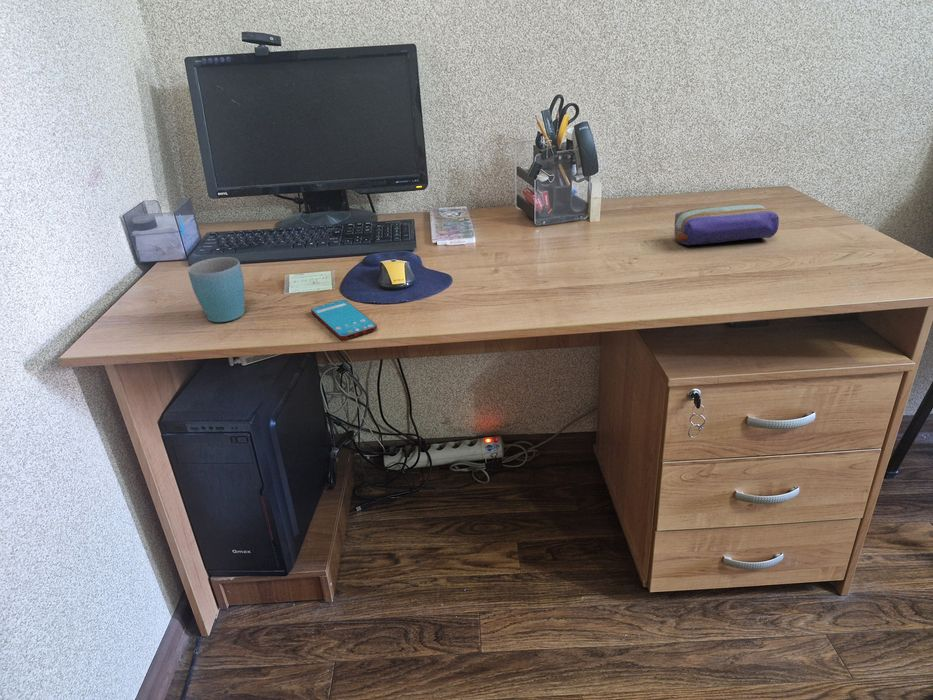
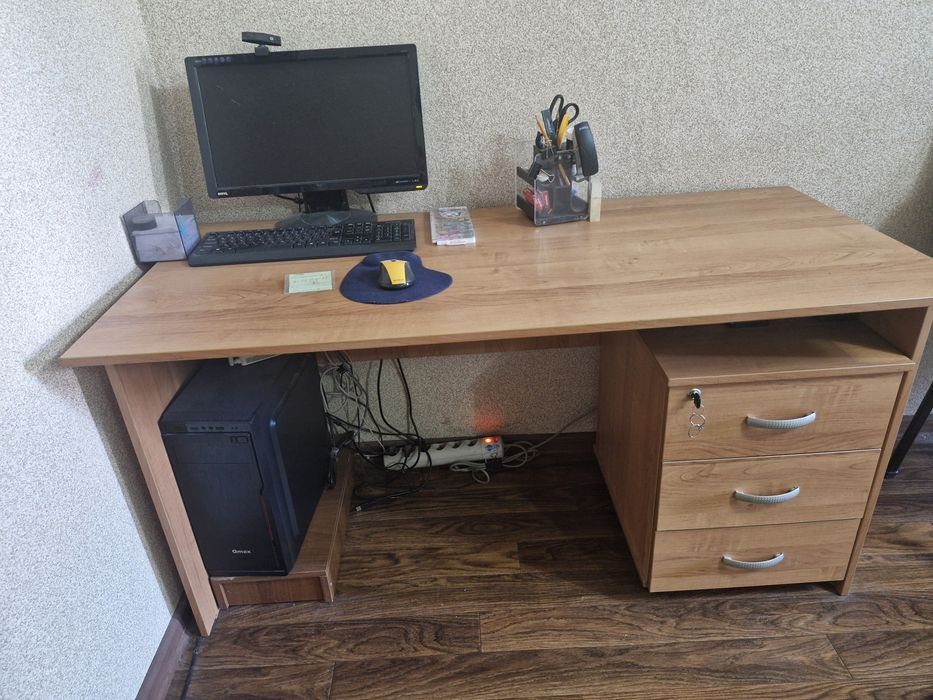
- pencil case (725, 224)
- mug (223, 286)
- smartphone (343, 318)
